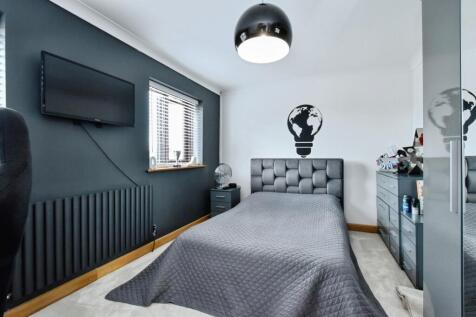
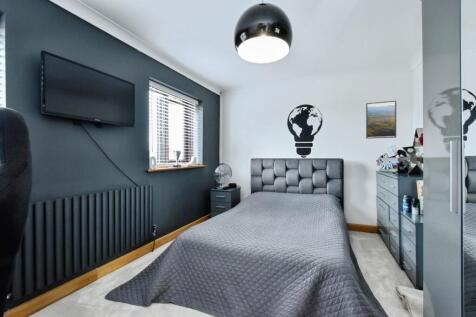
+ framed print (380, 120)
